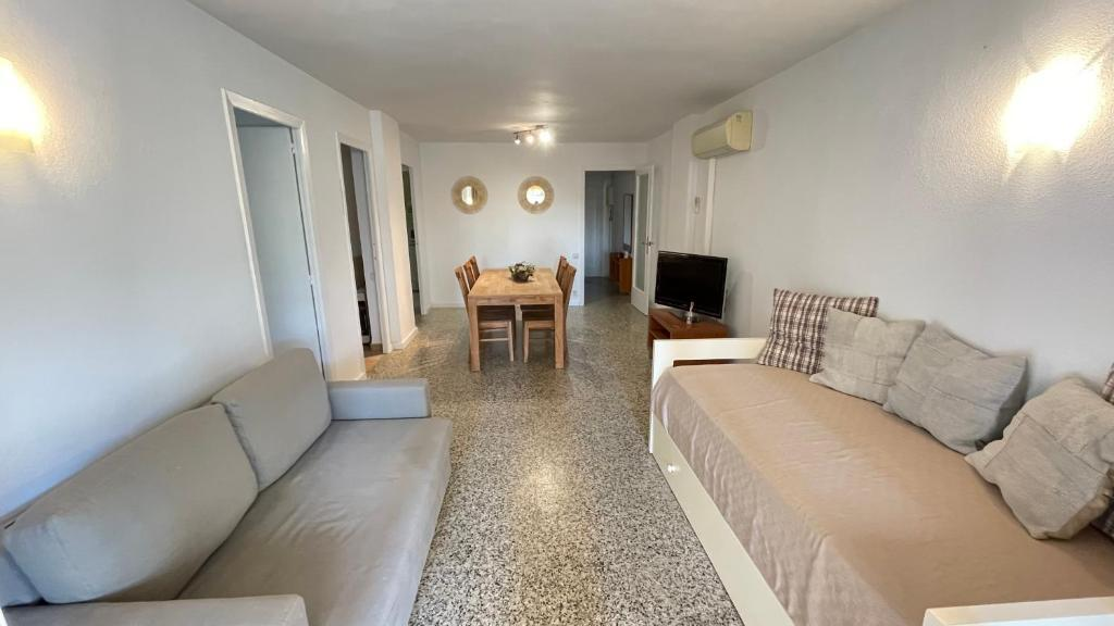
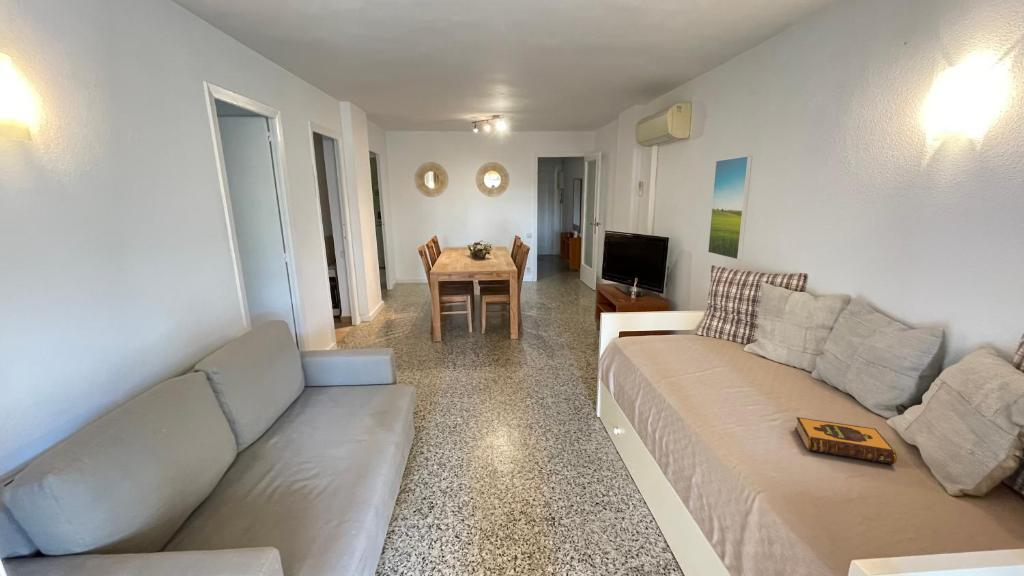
+ hardback book (842, 440)
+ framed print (728, 208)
